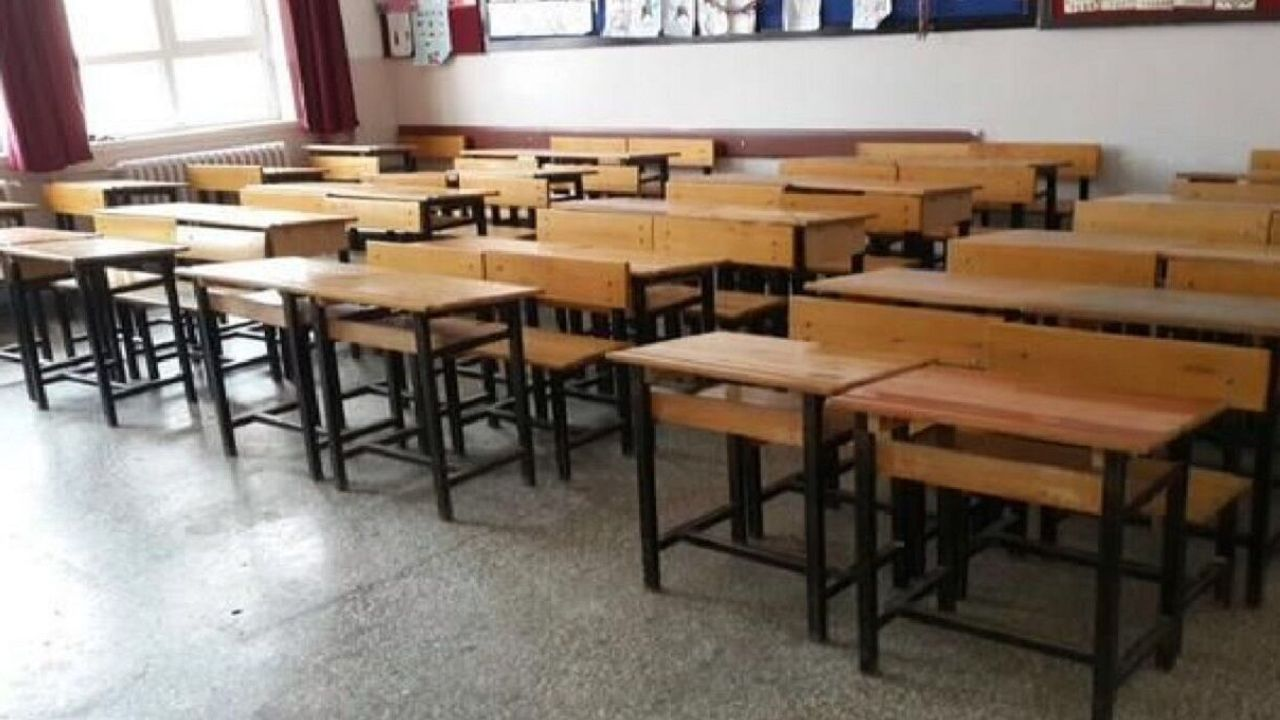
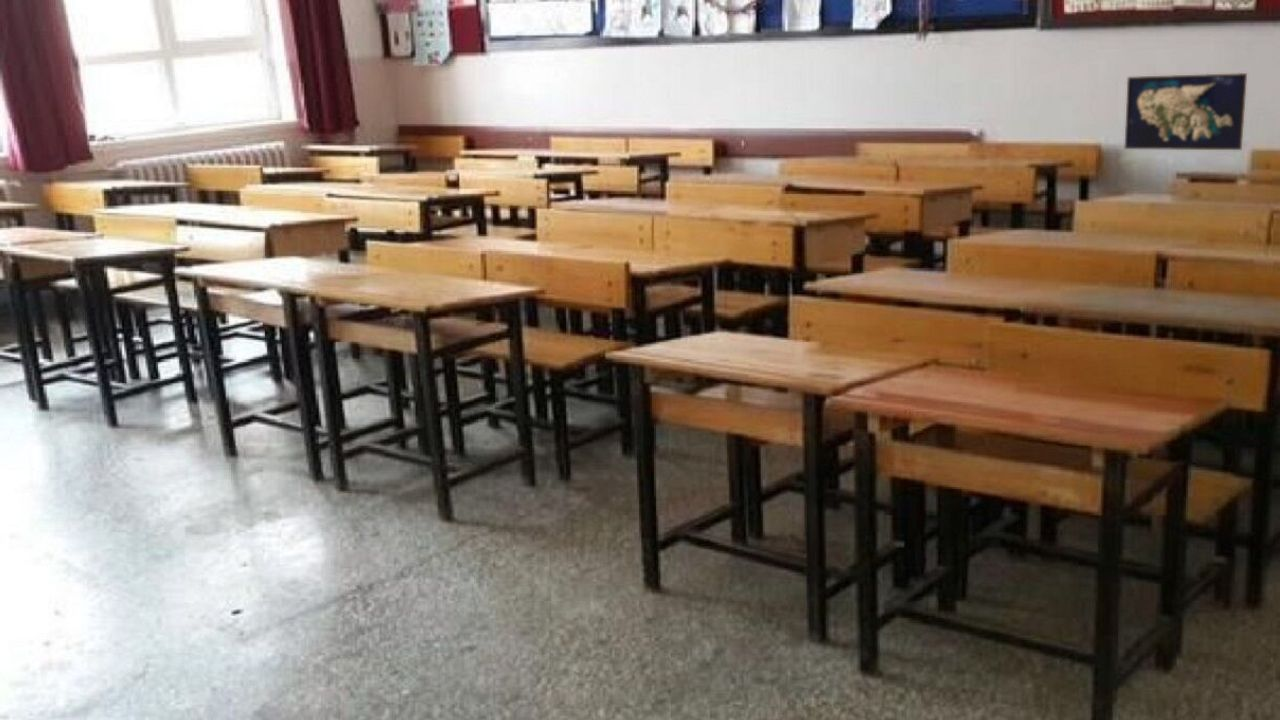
+ map (1182, 112)
